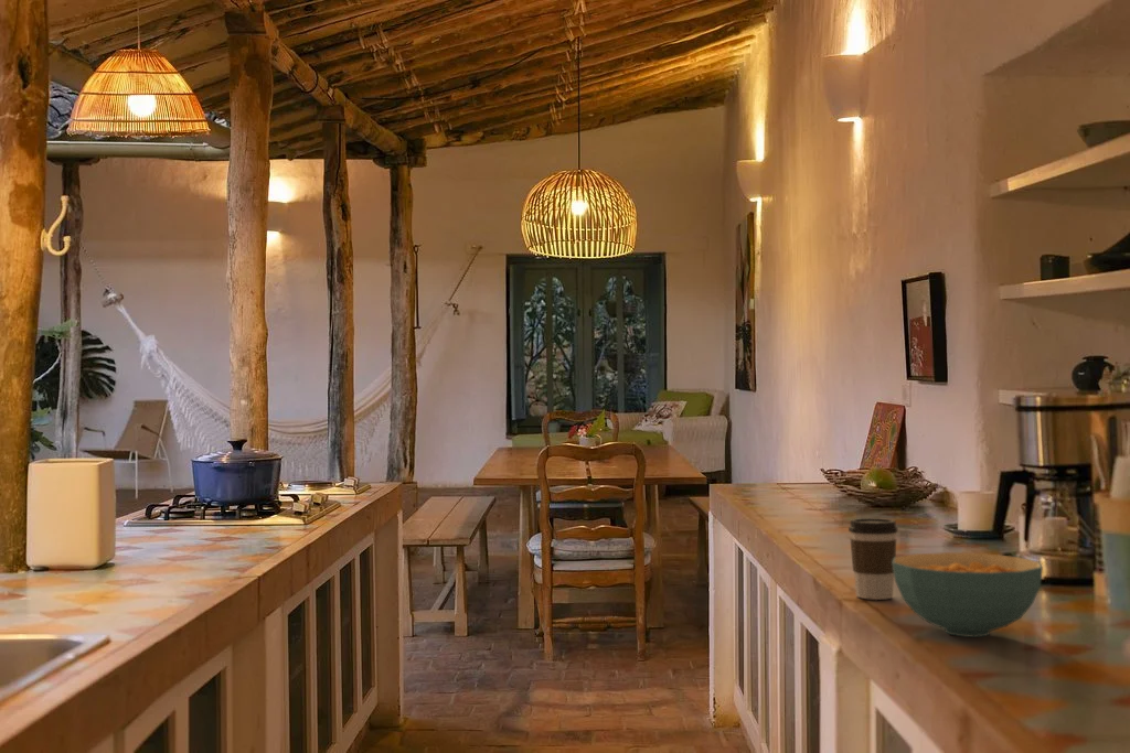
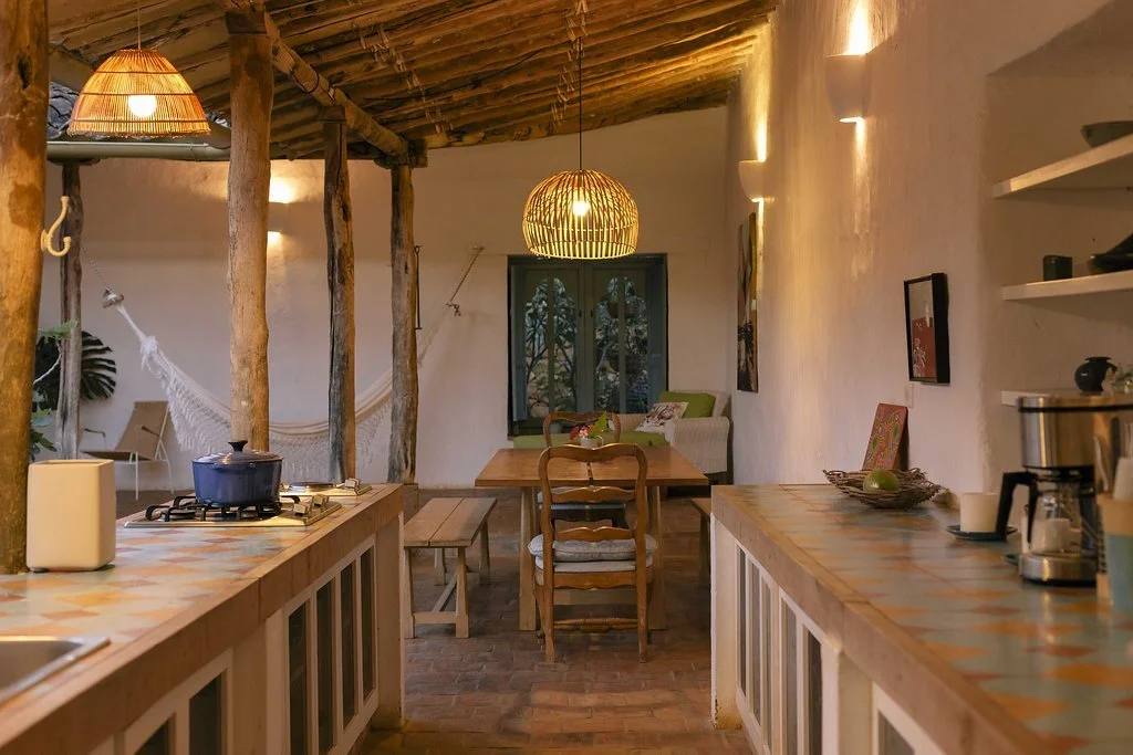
- cereal bowl (966, 596)
- coffee cup (873, 558)
